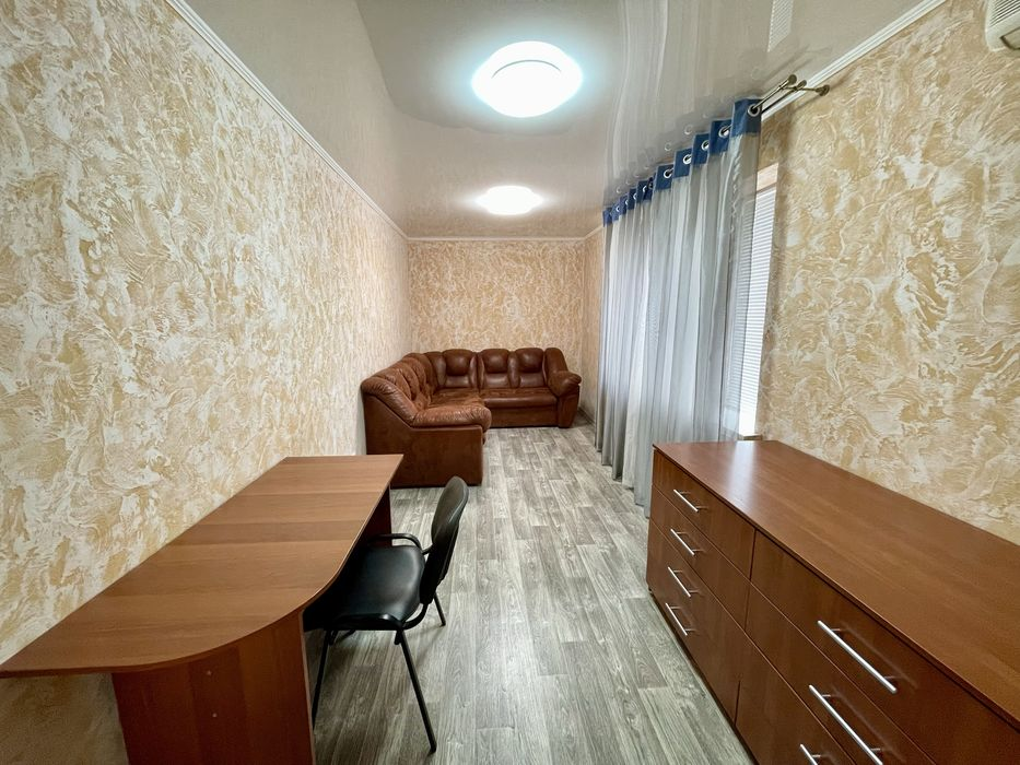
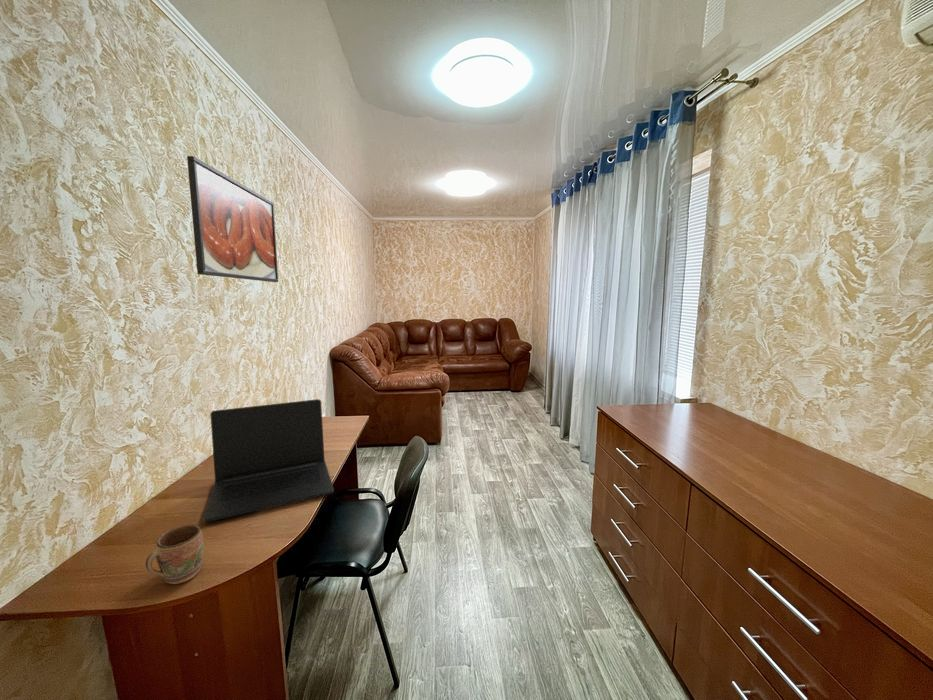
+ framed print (242, 232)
+ mug (177, 555)
+ laptop (271, 452)
